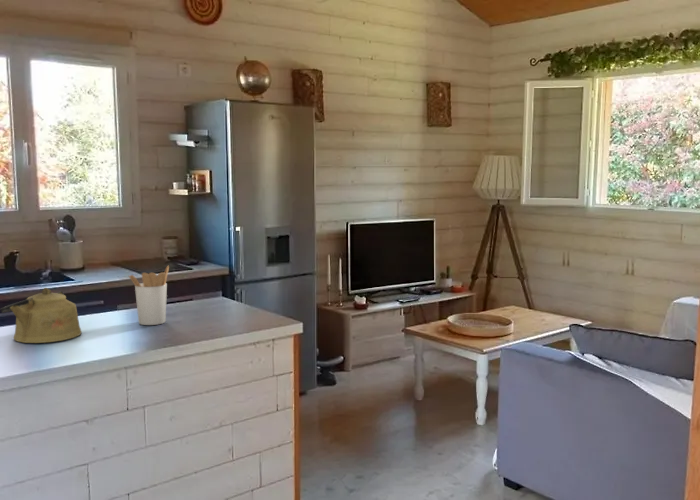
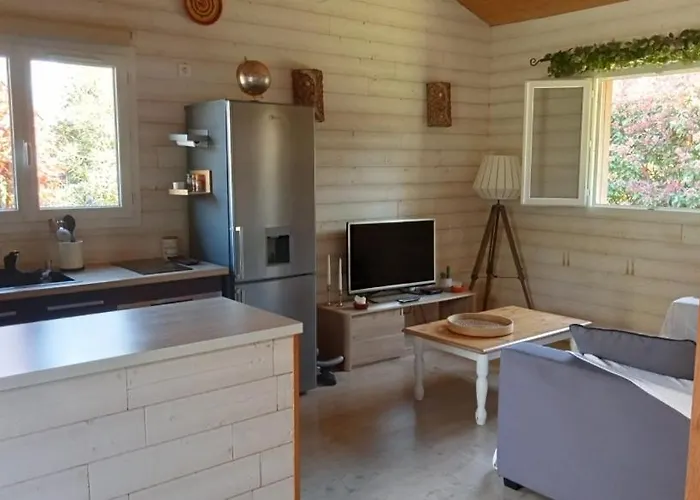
- kettle (41, 312)
- utensil holder (152, 295)
